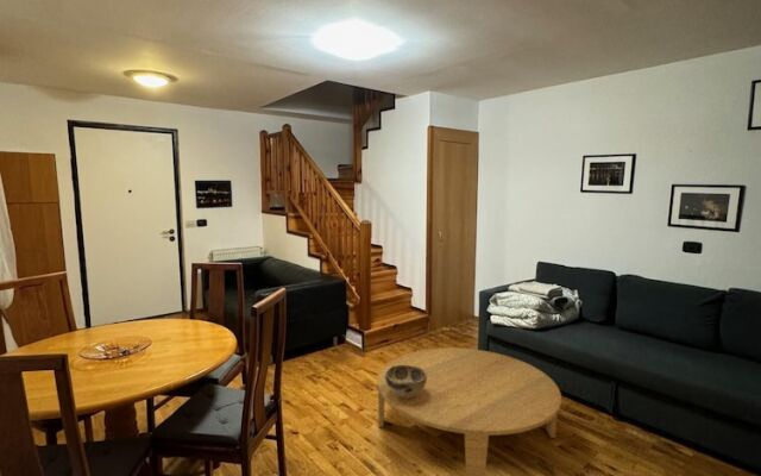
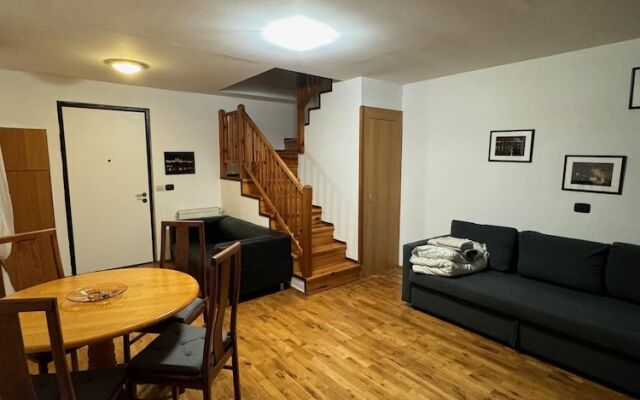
- decorative bowl (405, 382)
- coffee table (464, 405)
